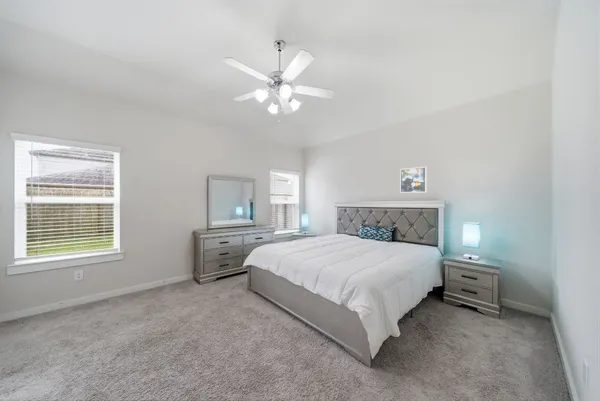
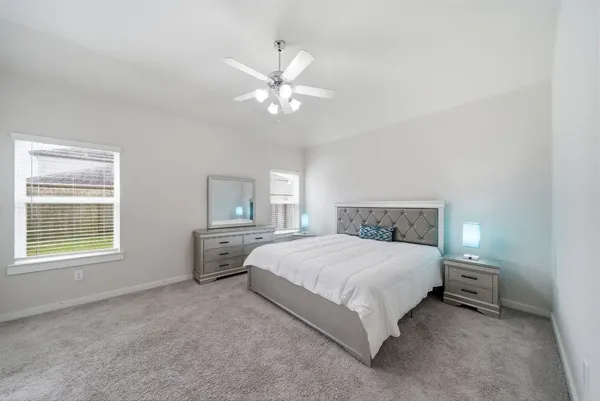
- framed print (412, 180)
